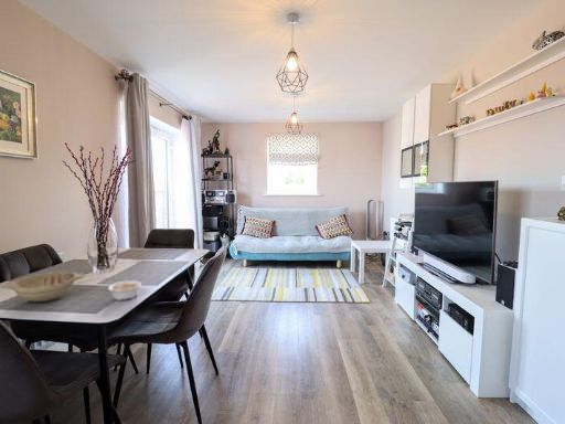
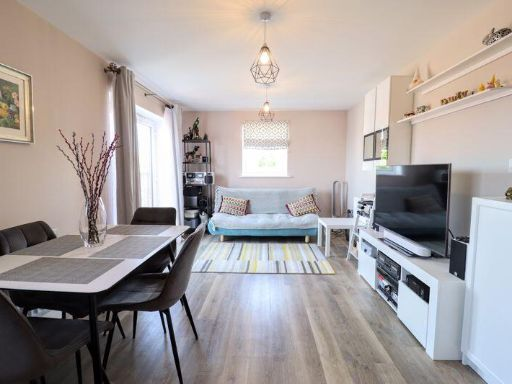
- decorative bowl (45, 287)
- legume (125, 289)
